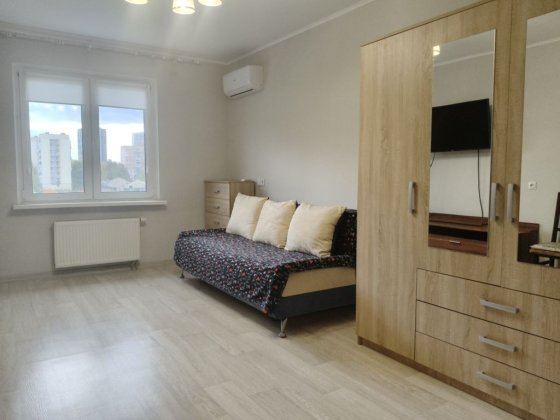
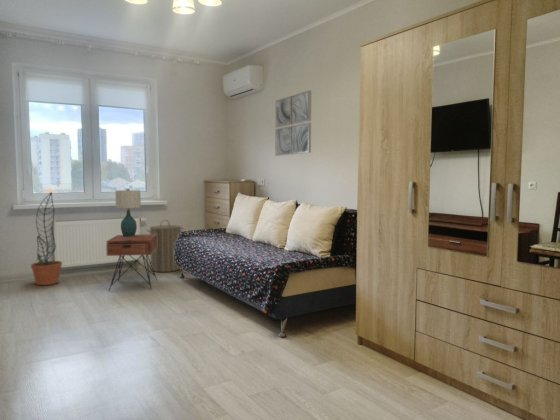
+ laundry hamper (165, 244)
+ table lamp (128, 212)
+ nightstand (133, 263)
+ wall art (292, 124)
+ decorative plant (45, 237)
